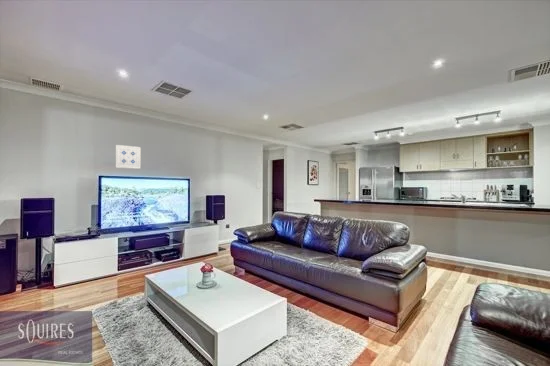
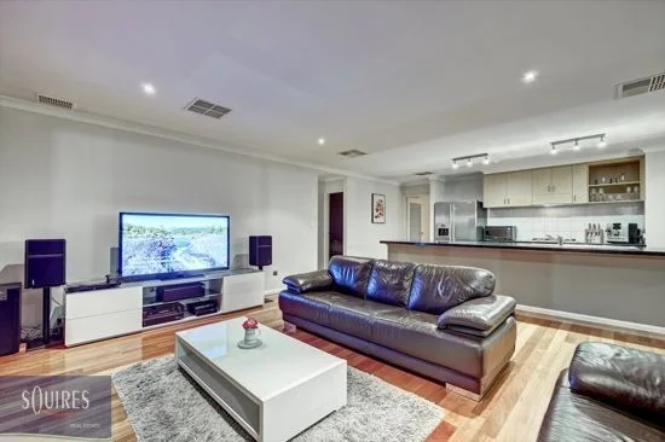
- wall art (128, 157)
